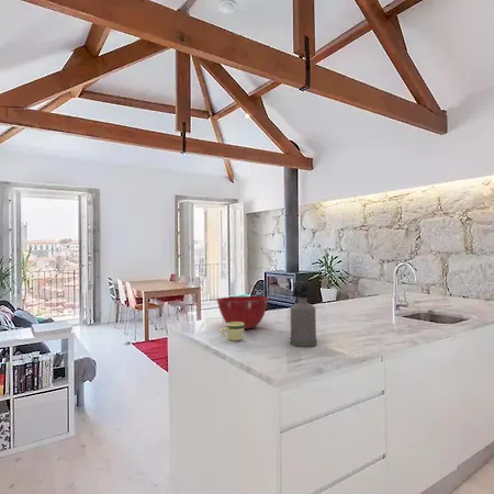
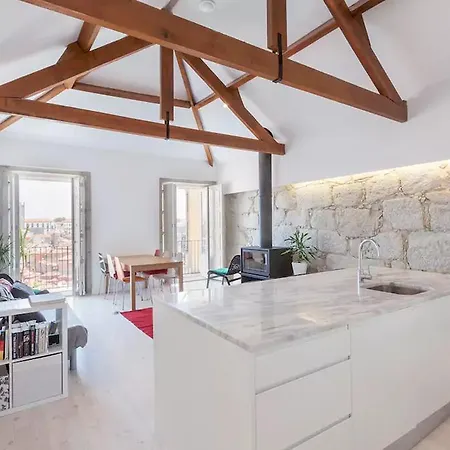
- mixing bowl (243, 312)
- spray bottle (301, 312)
- mug (232, 332)
